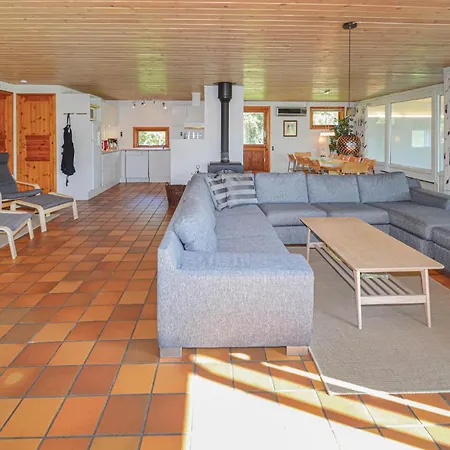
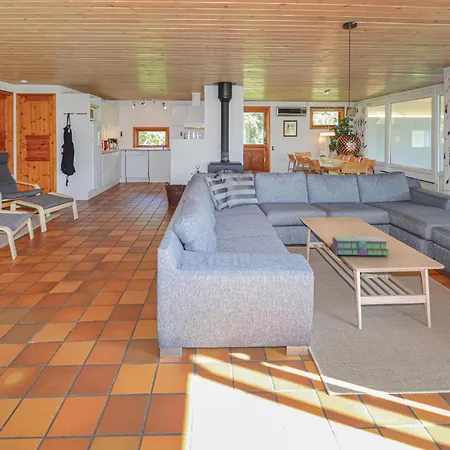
+ stack of books (358, 245)
